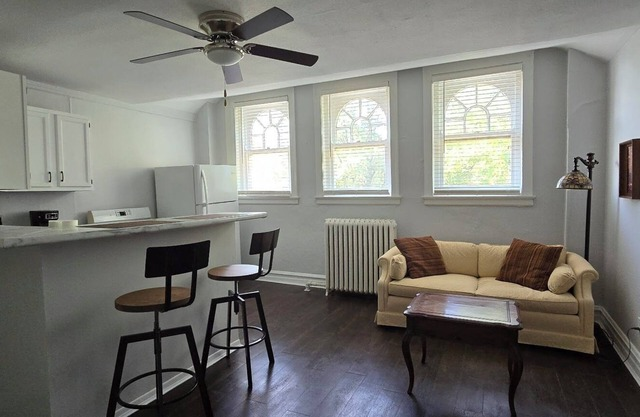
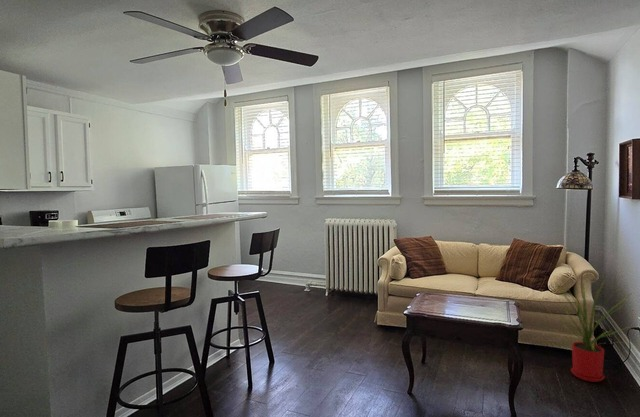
+ house plant (587, 328)
